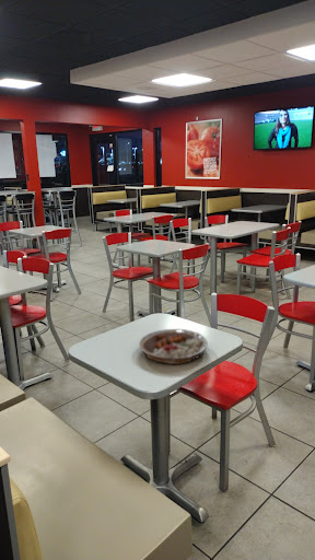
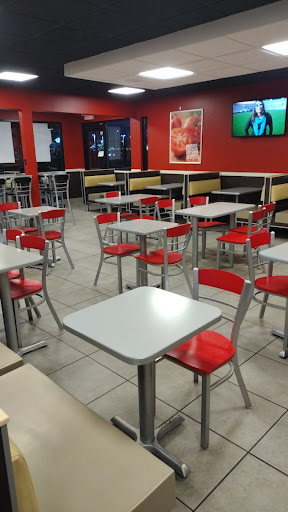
- plate (173, 342)
